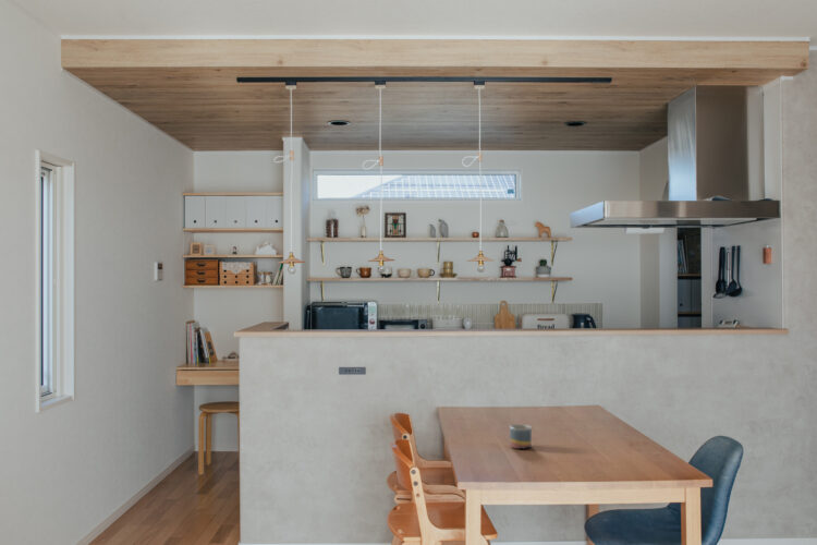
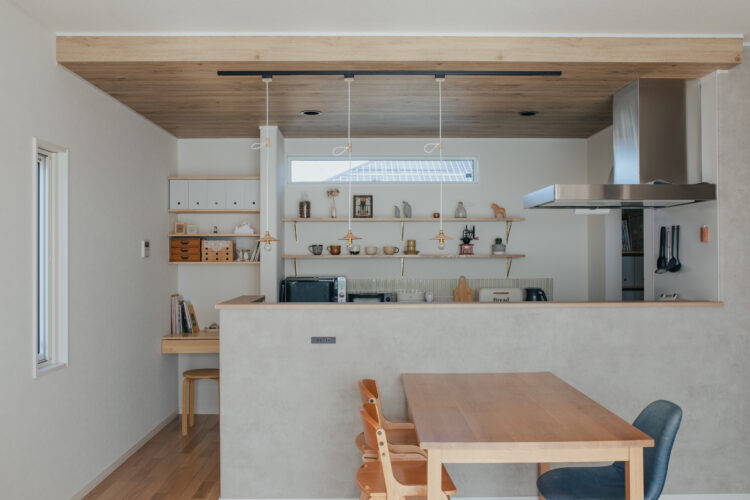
- mug (520, 435)
